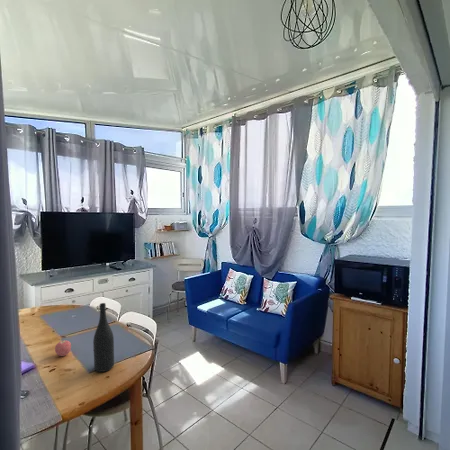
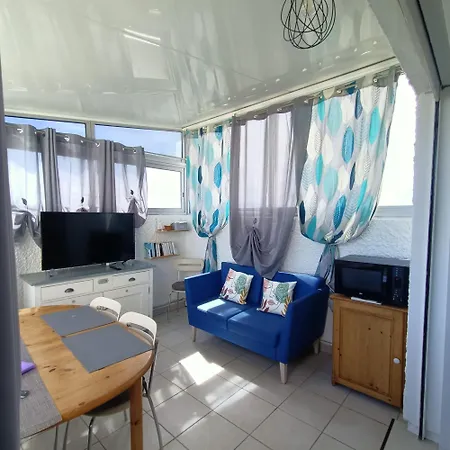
- apple (63, 347)
- wine bottle (103, 336)
